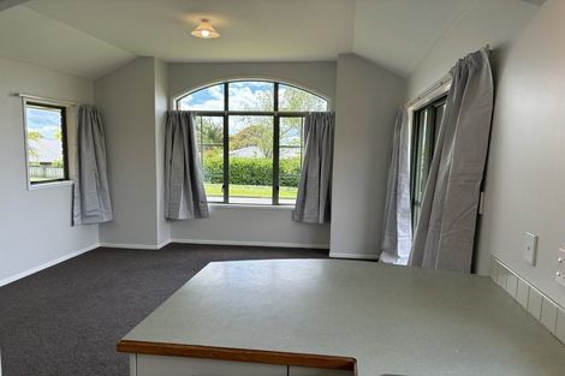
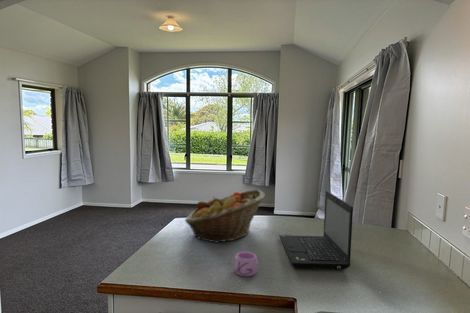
+ laptop (311, 236)
+ mug (245, 262)
+ fruit basket (225, 211)
